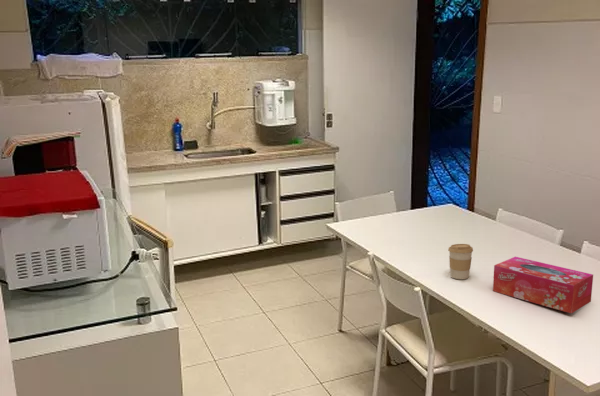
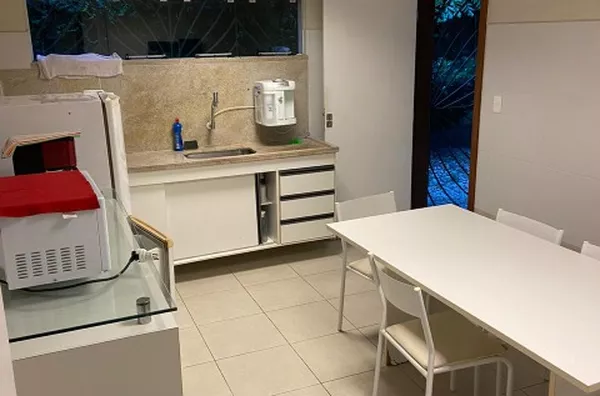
- coffee cup (460, 260)
- tissue box (541, 283)
